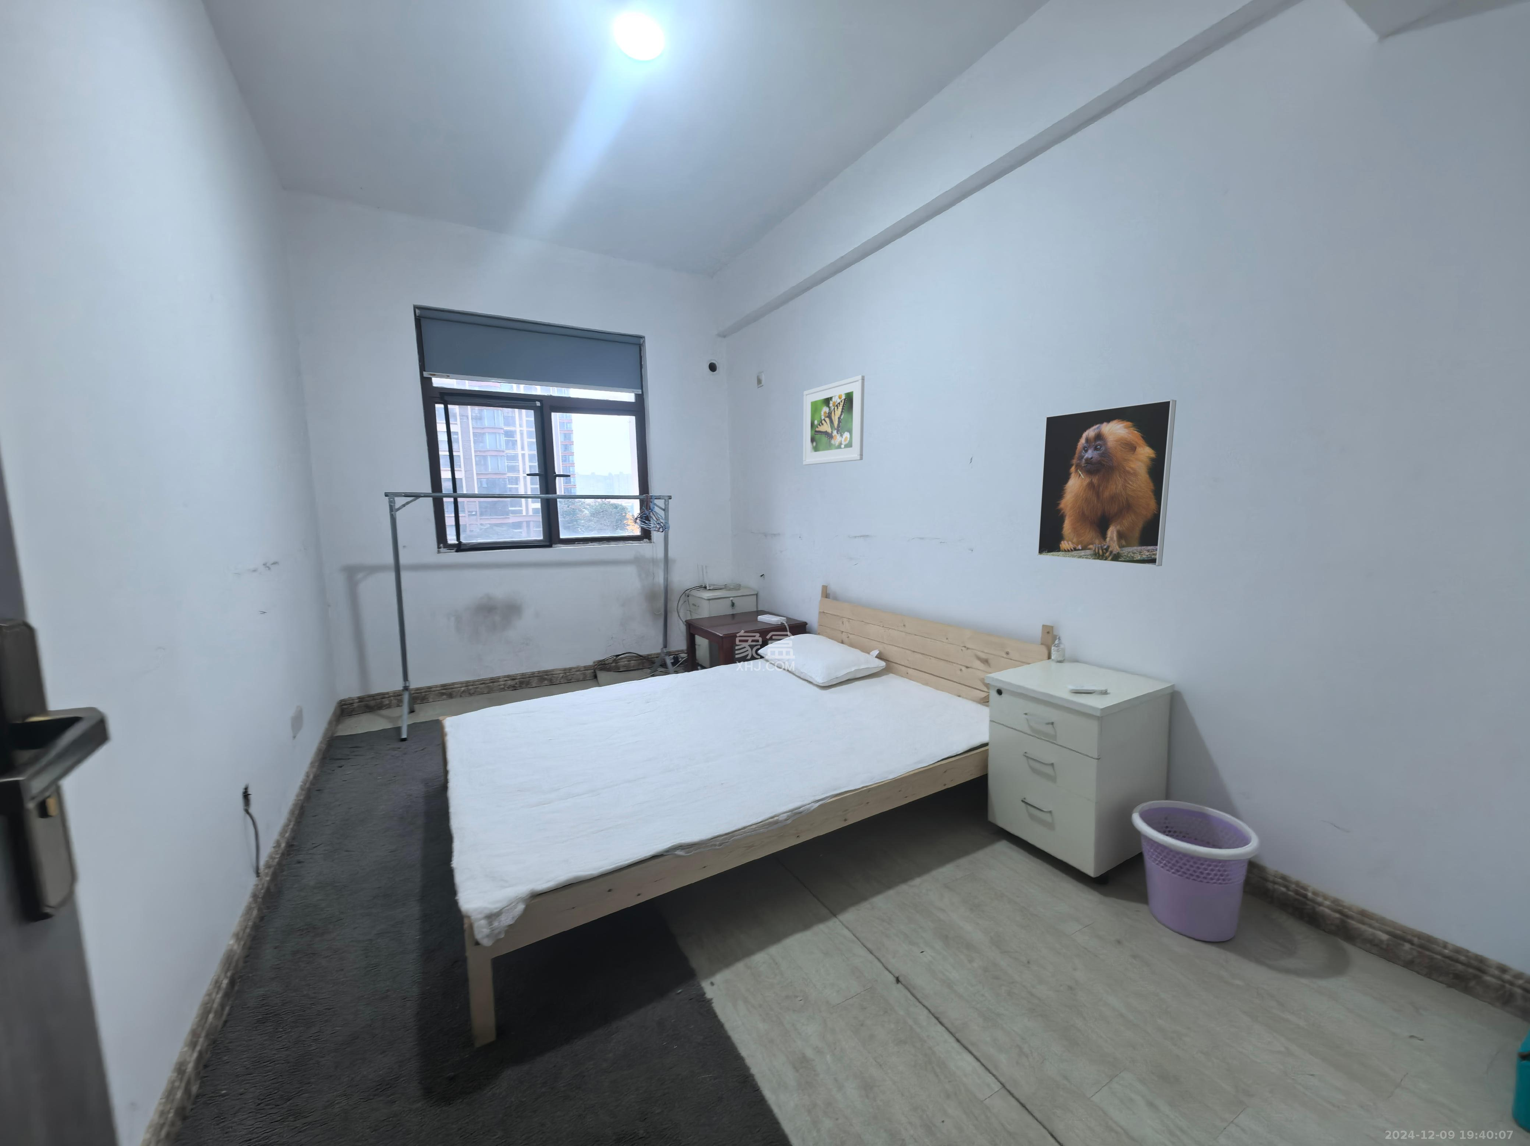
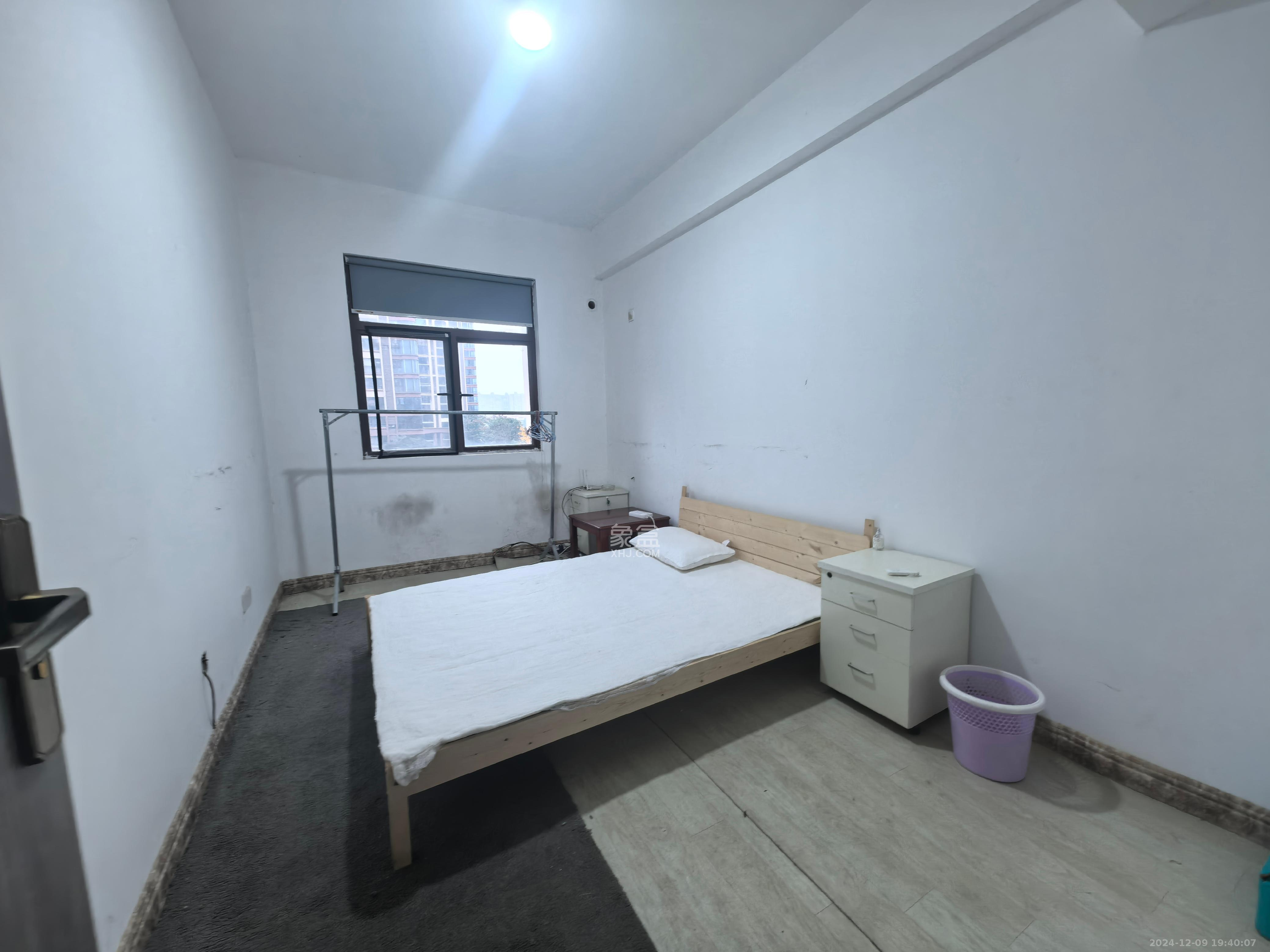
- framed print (1100, 485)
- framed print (831, 424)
